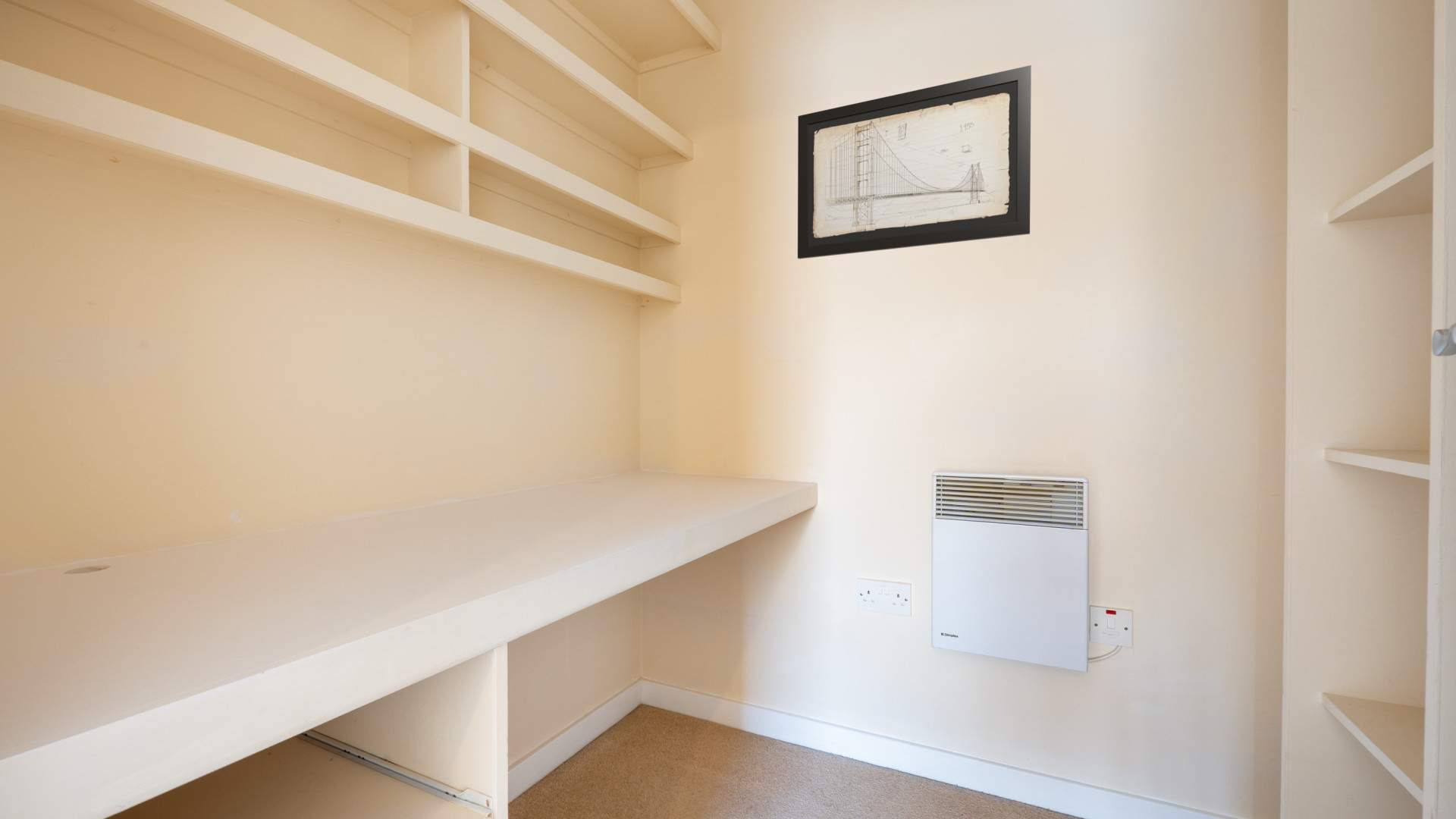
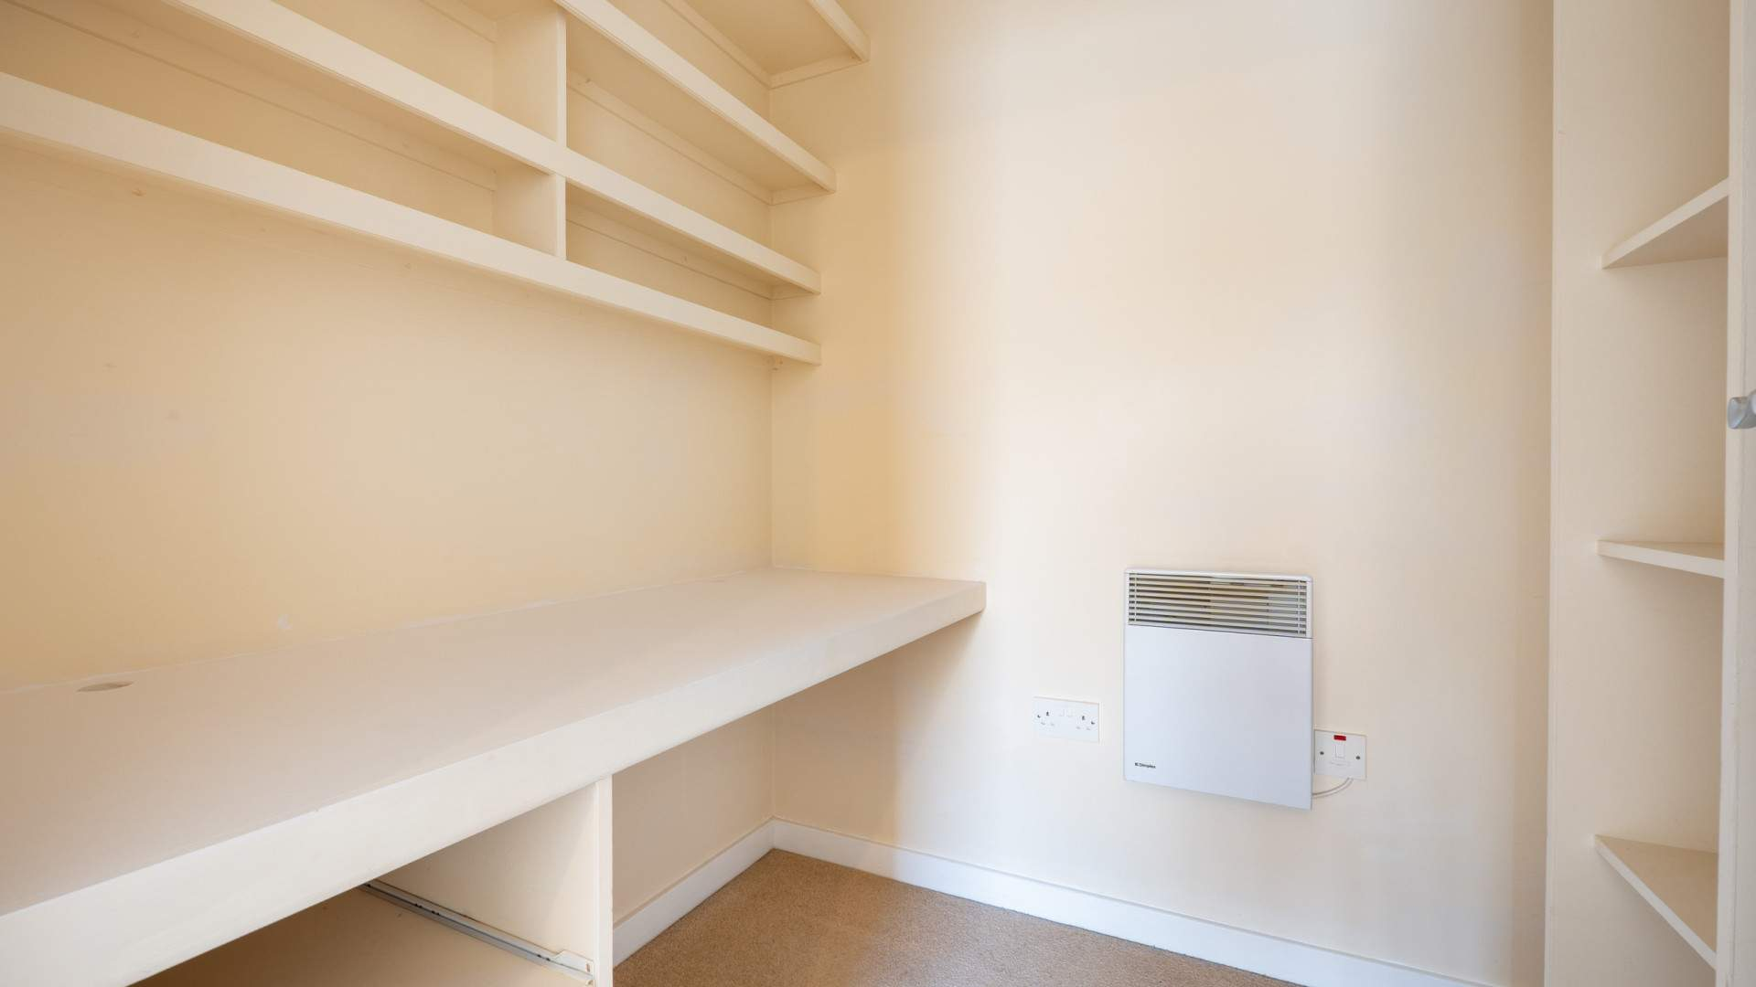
- wall art (905, 170)
